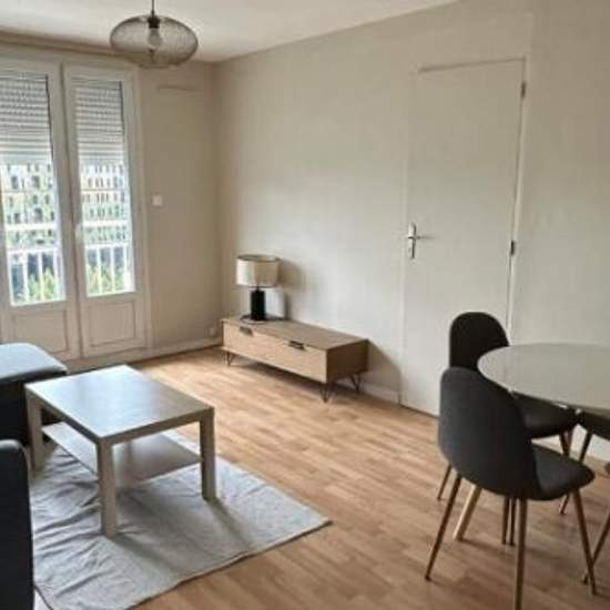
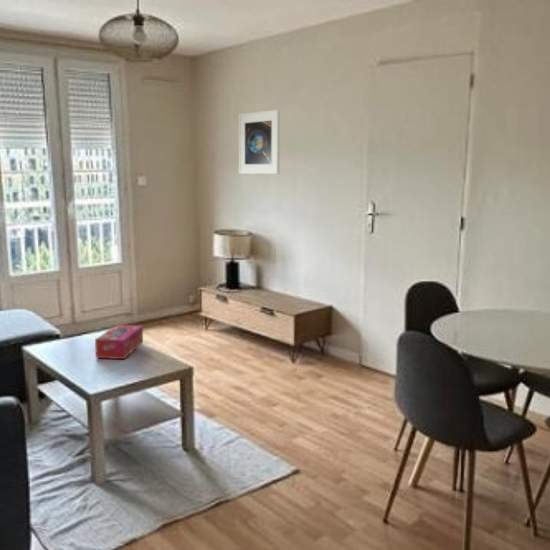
+ tissue box (120, 341)
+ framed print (258, 143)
